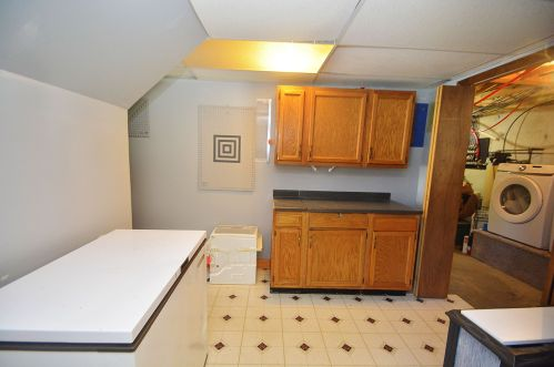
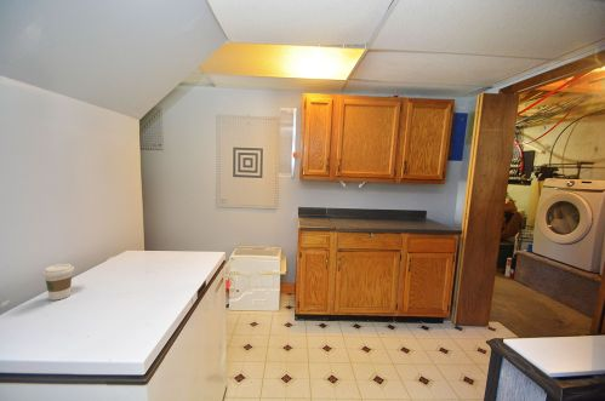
+ coffee cup (58, 281)
